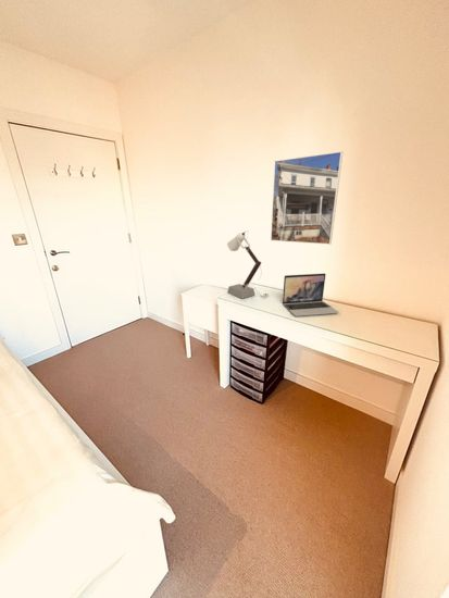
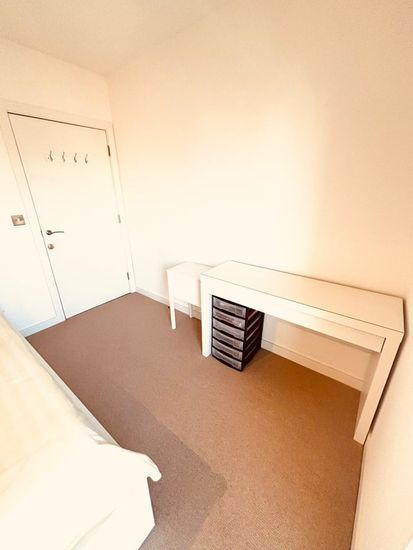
- desk lamp (253, 266)
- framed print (302, 201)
- laptop (311, 294)
